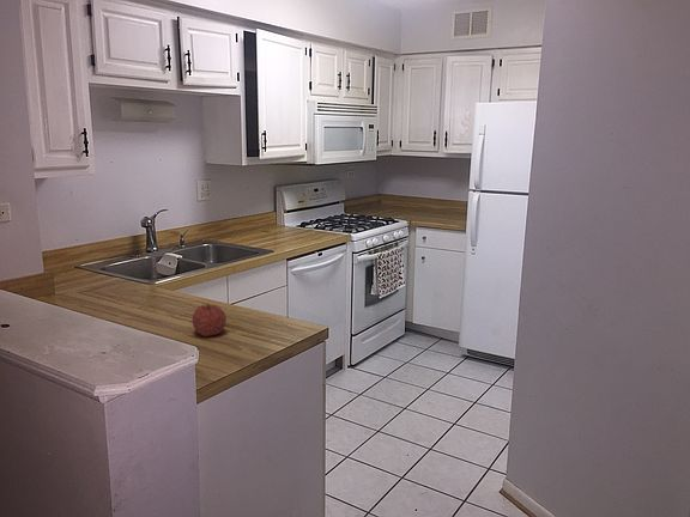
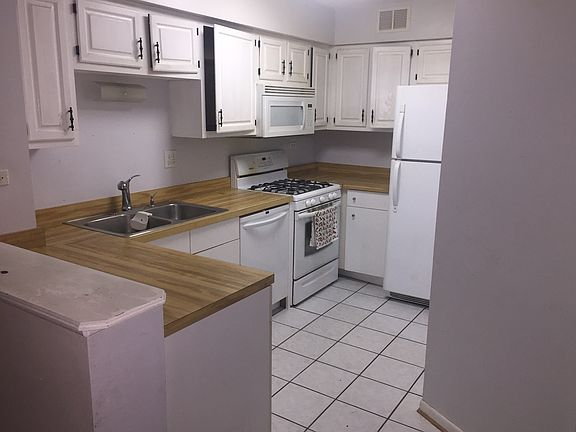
- fruit (208, 317)
